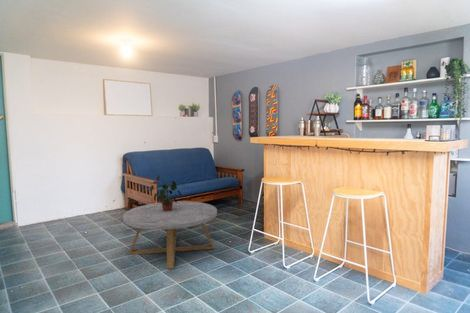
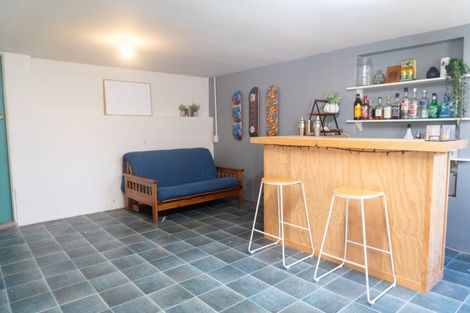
- coffee table (171, 231)
- potted plant (164, 192)
